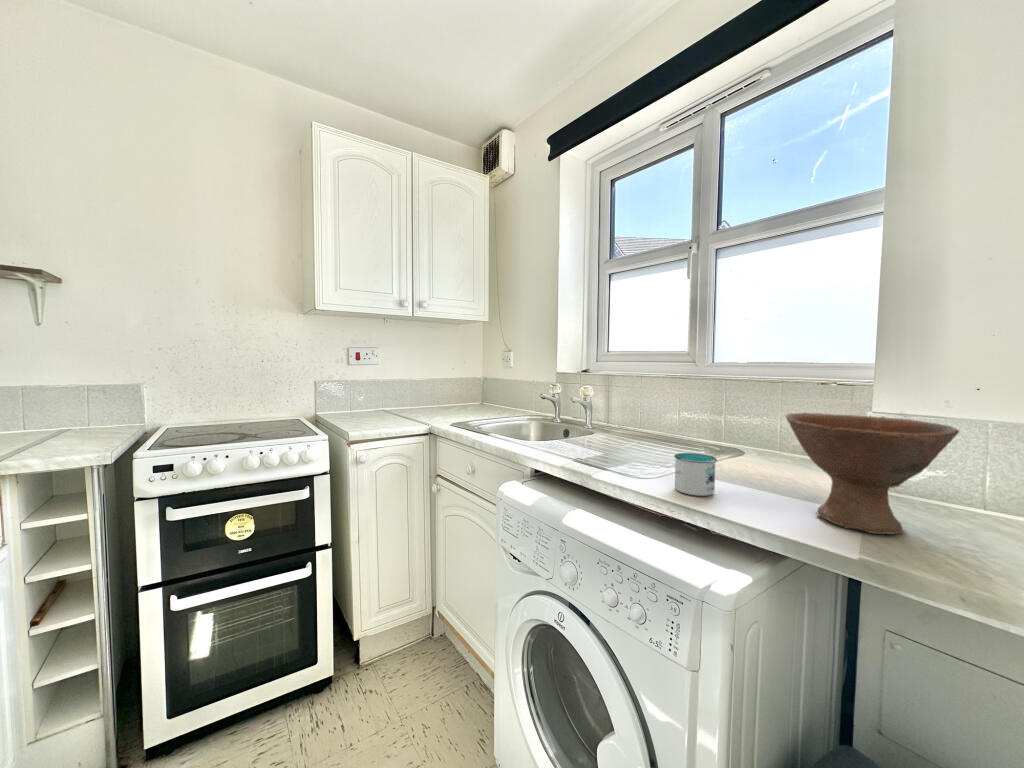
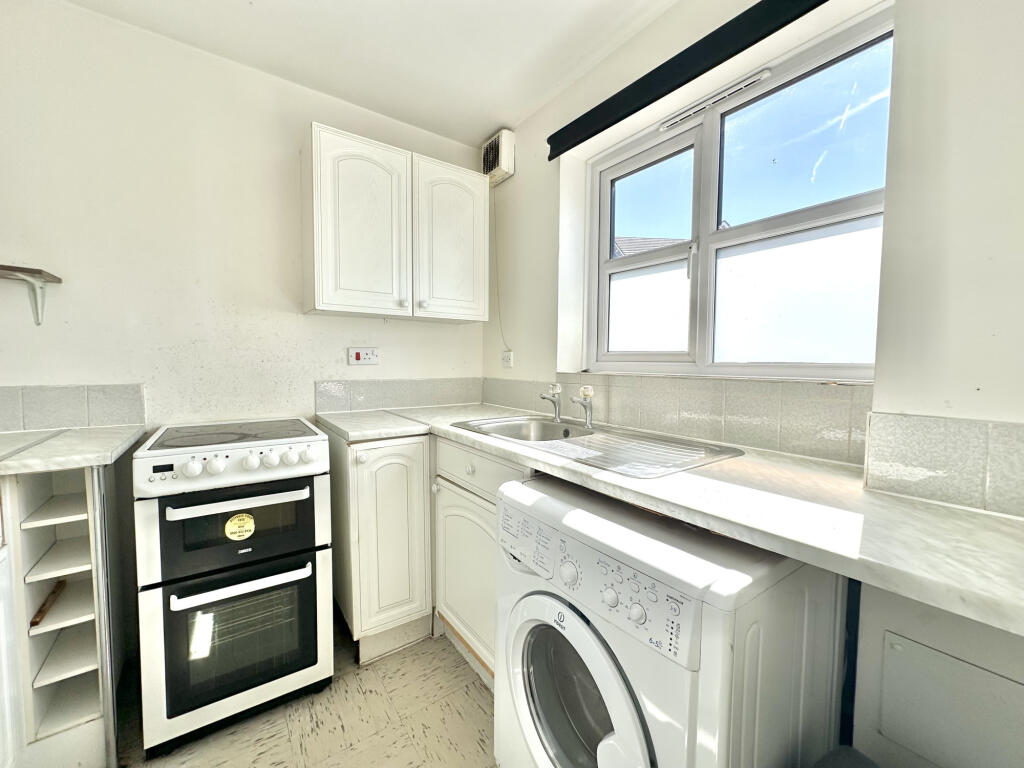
- mug (697, 472)
- bowl (861, 468)
